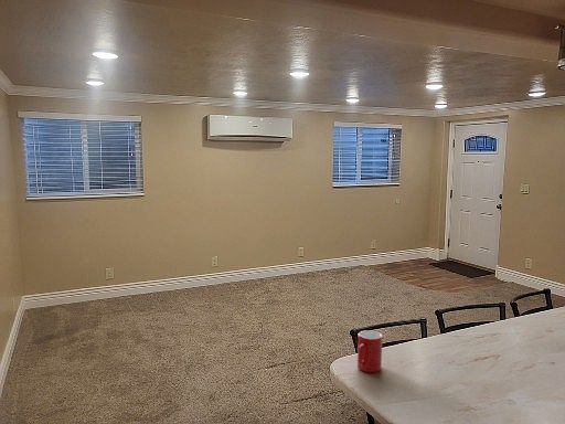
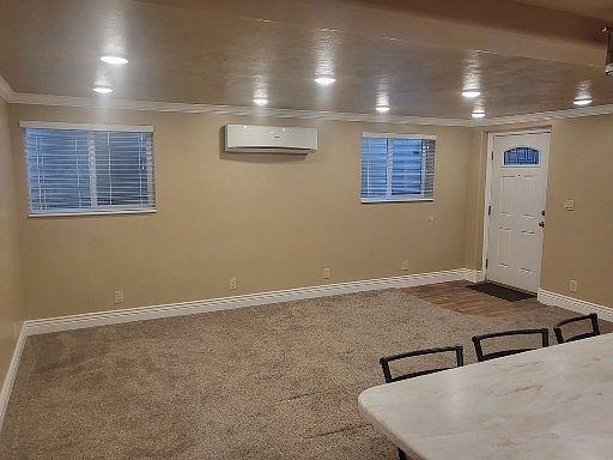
- cup (365, 352)
